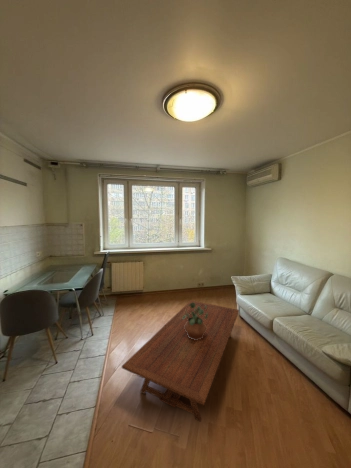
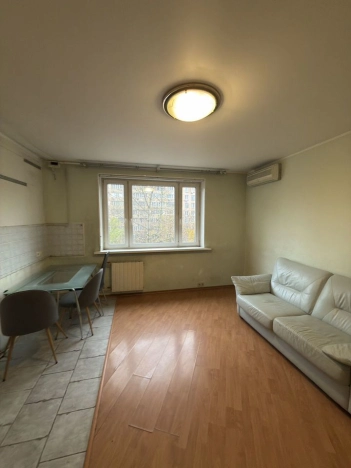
- coffee table (194, 345)
- potted plant (194, 321)
